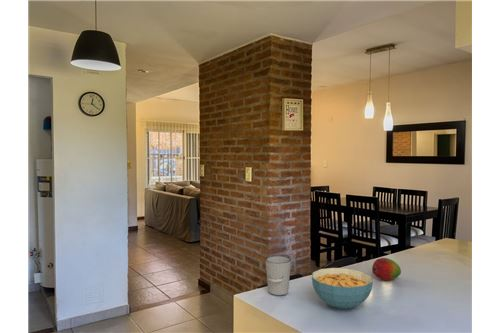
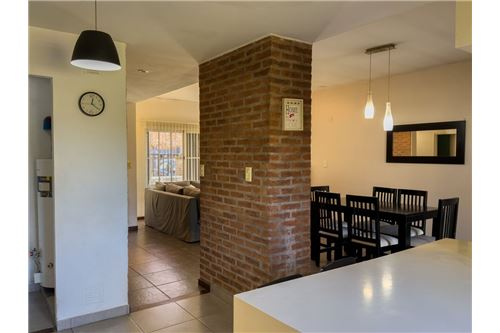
- cup (277, 276)
- cereal bowl (341, 291)
- fruit (386, 268)
